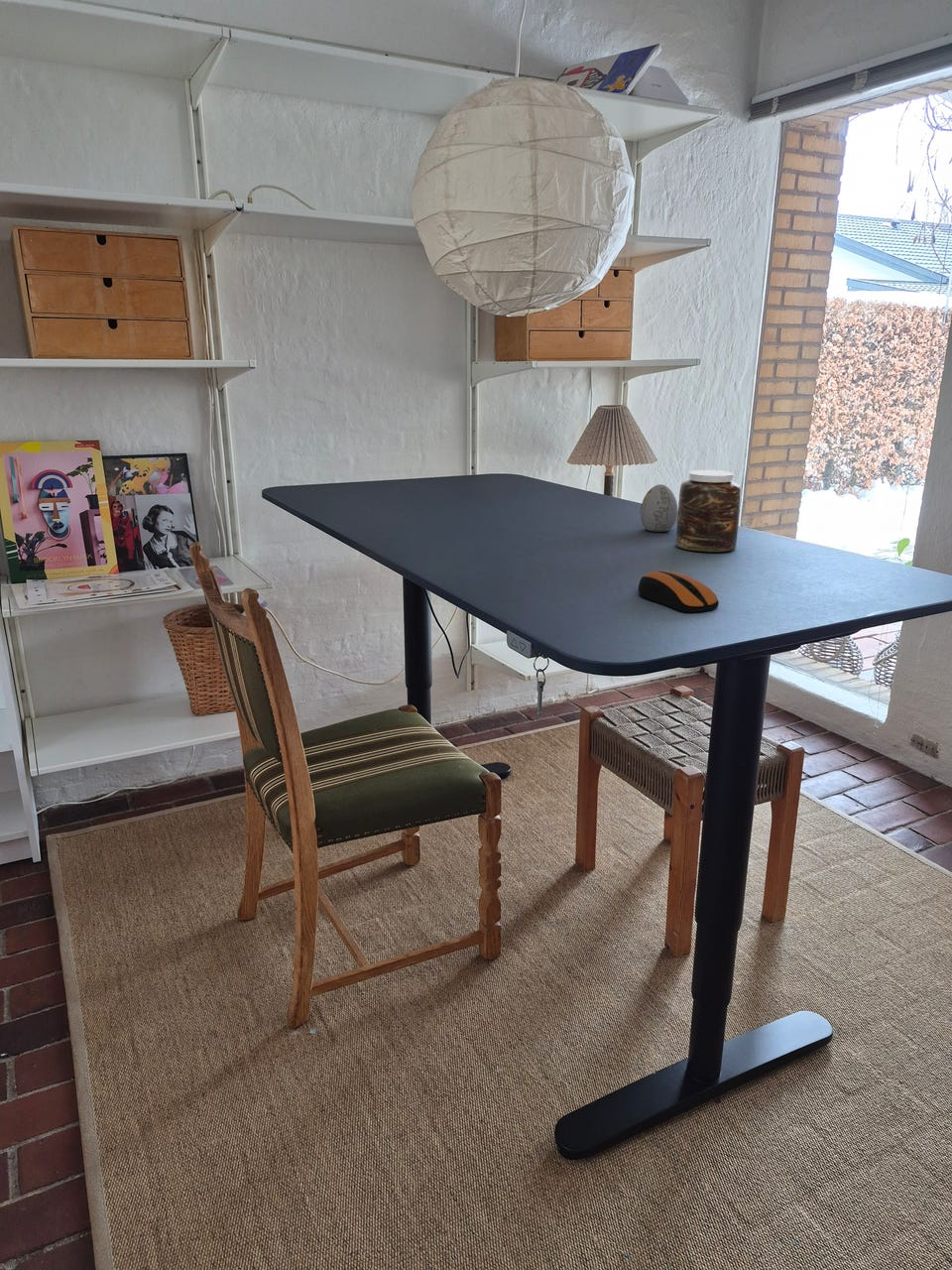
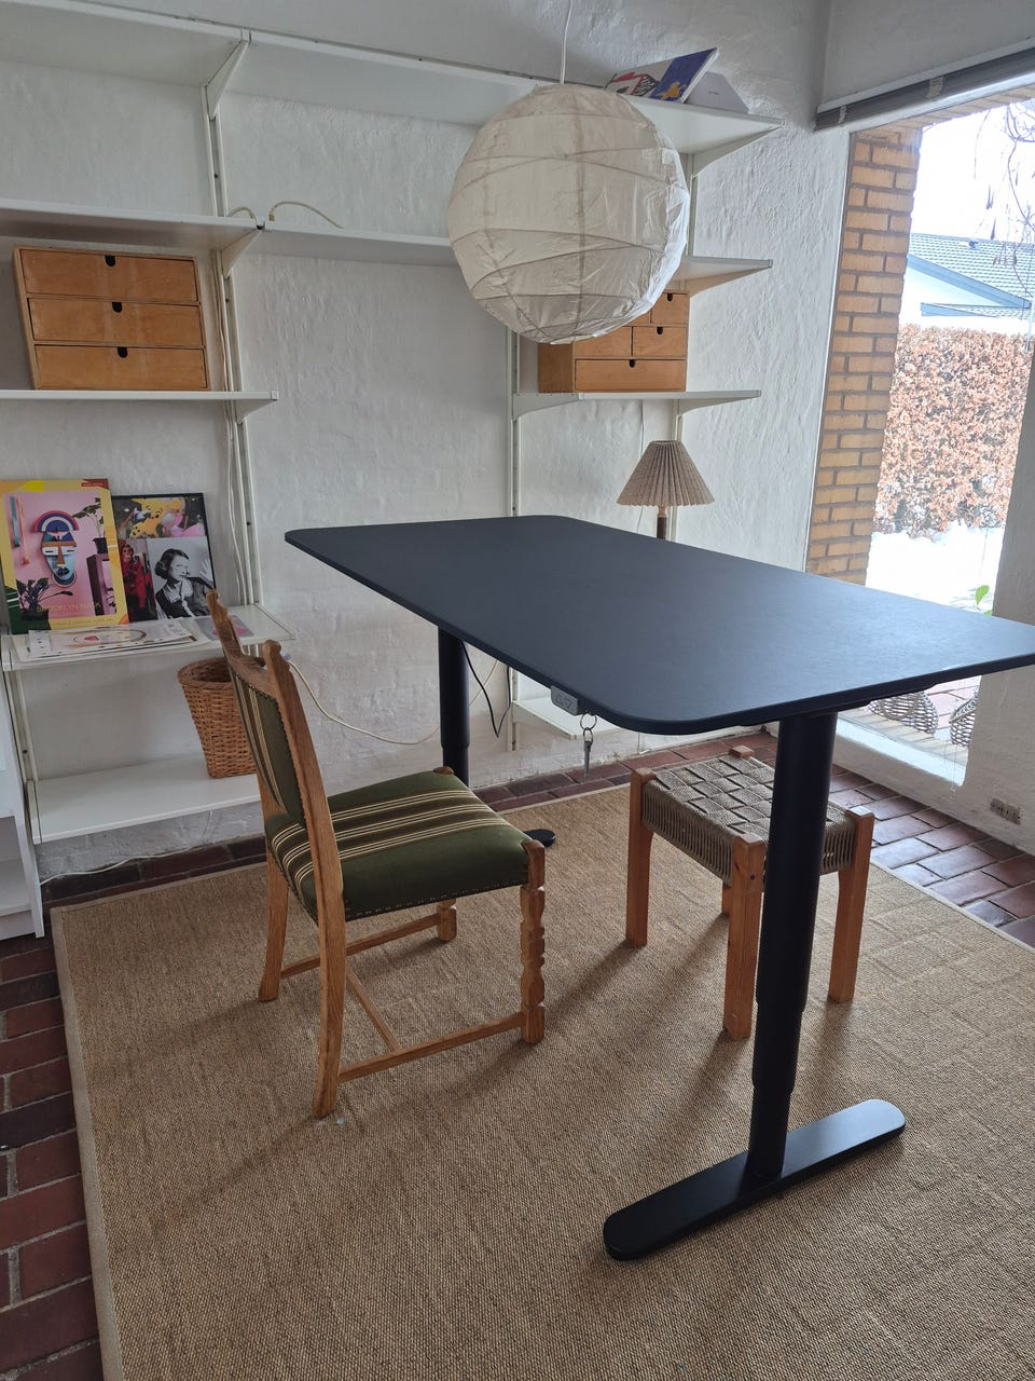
- decorative egg (658, 507)
- computer mouse (675, 587)
- jar (708, 510)
